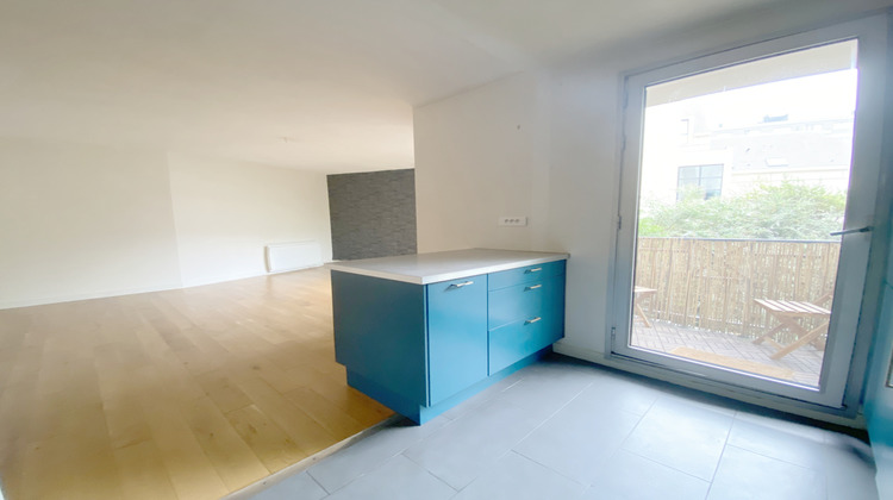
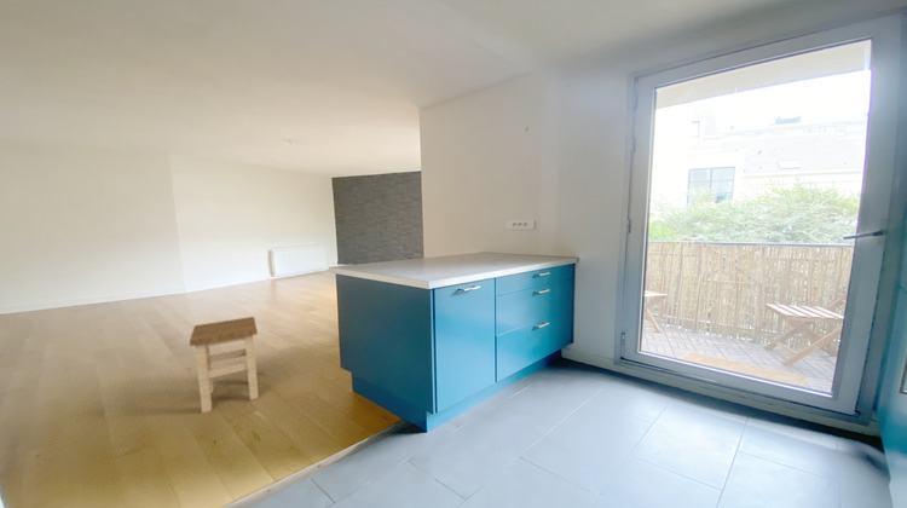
+ stool (226, 359)
